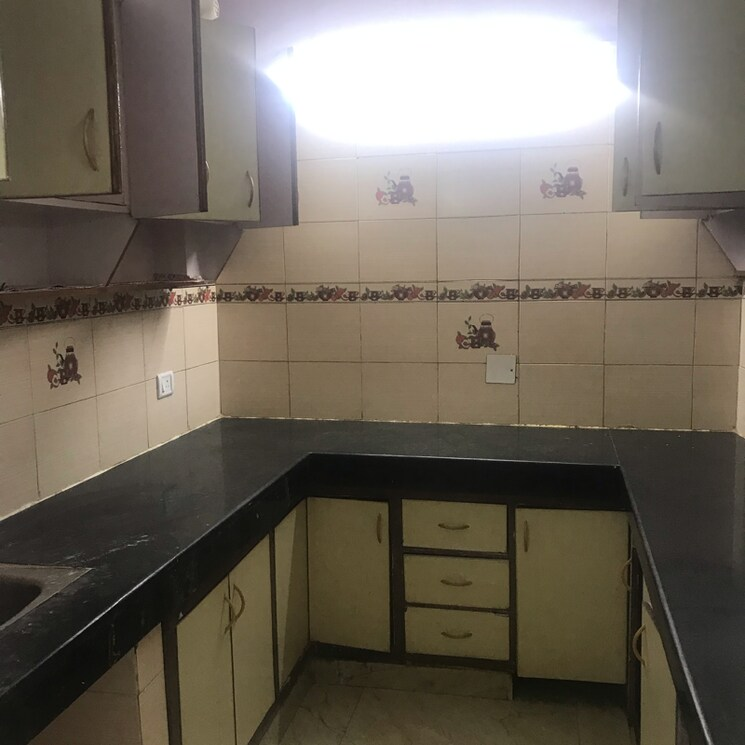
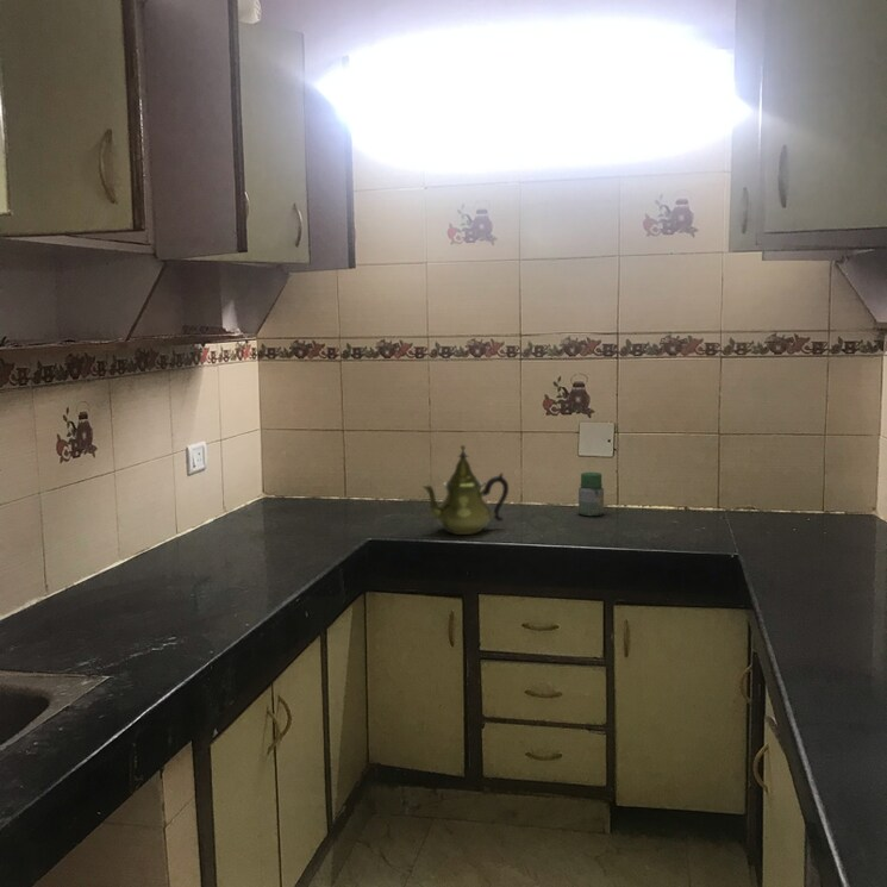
+ teapot (466, 487)
+ jar (591, 493)
